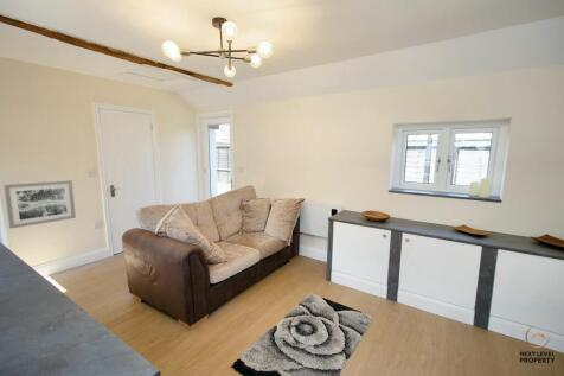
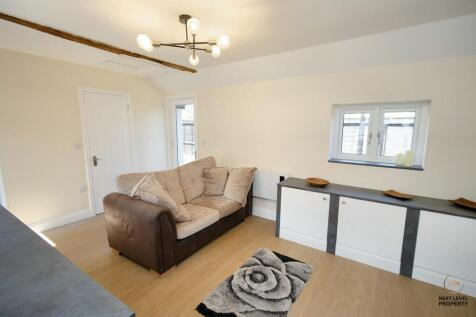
- wall art (43, 203)
